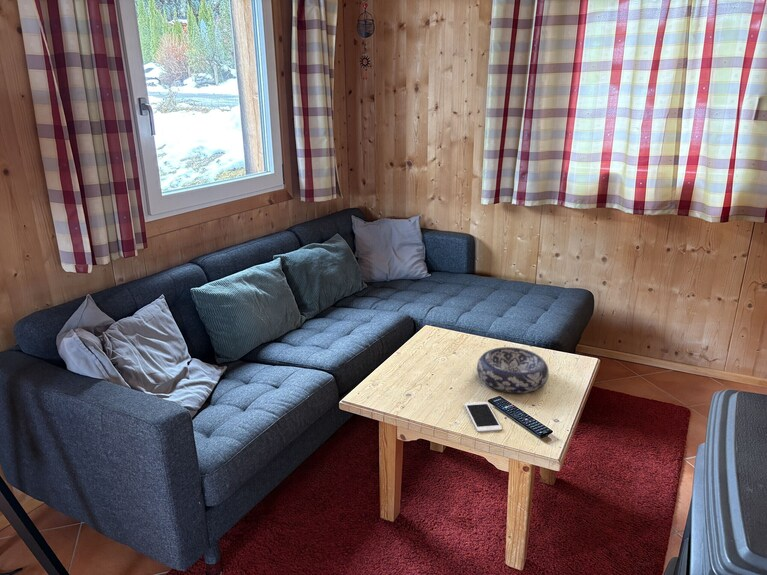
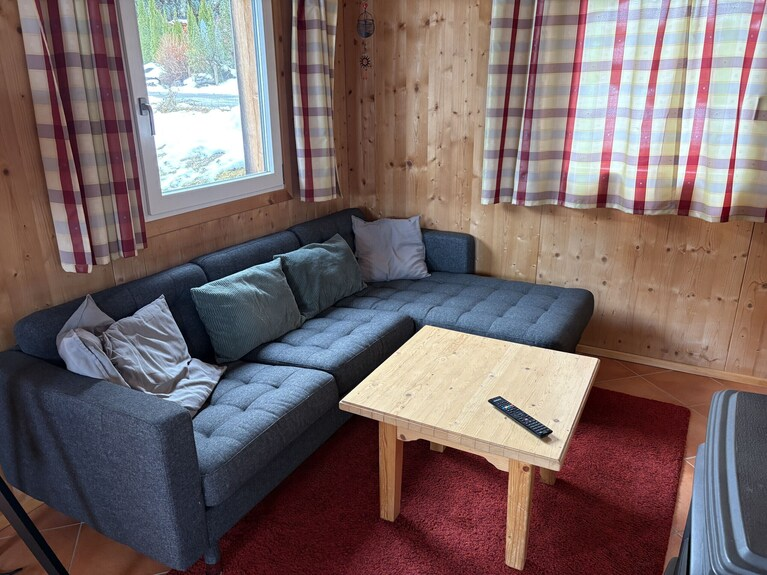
- decorative bowl (512, 369)
- cell phone (482, 416)
